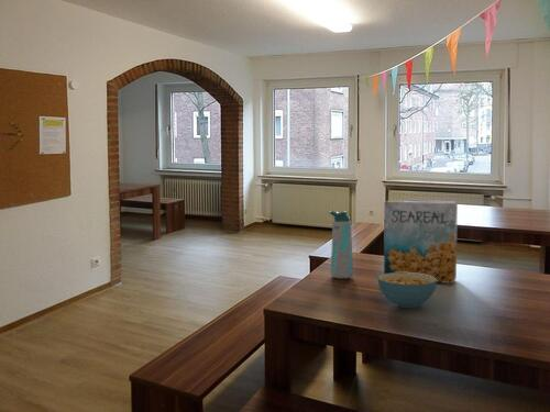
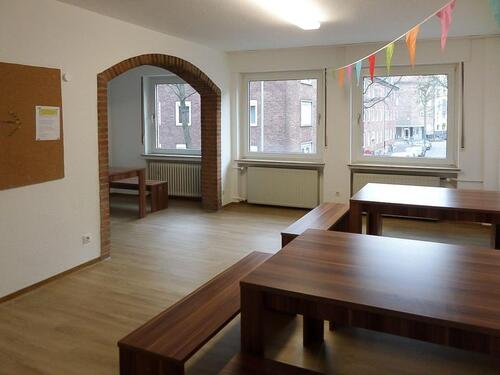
- cereal box (419, 240)
- cereal bowl (406, 291)
- water bottle (340, 244)
